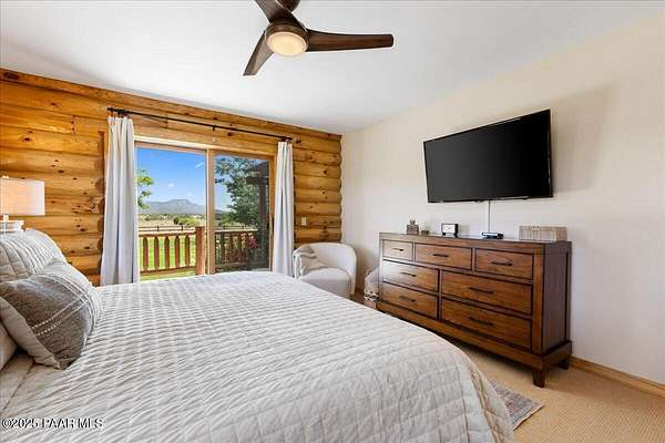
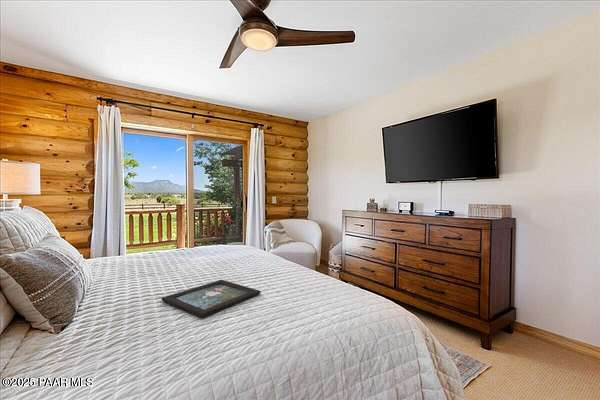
+ decorative tray (213, 295)
